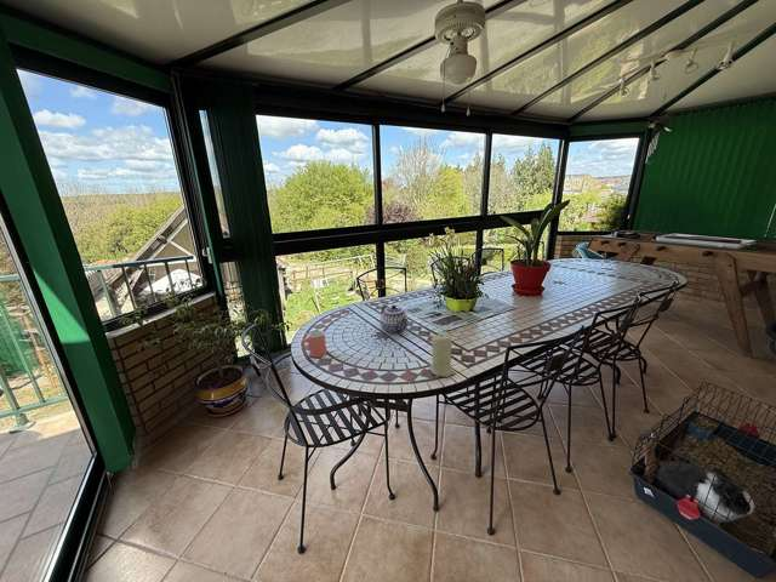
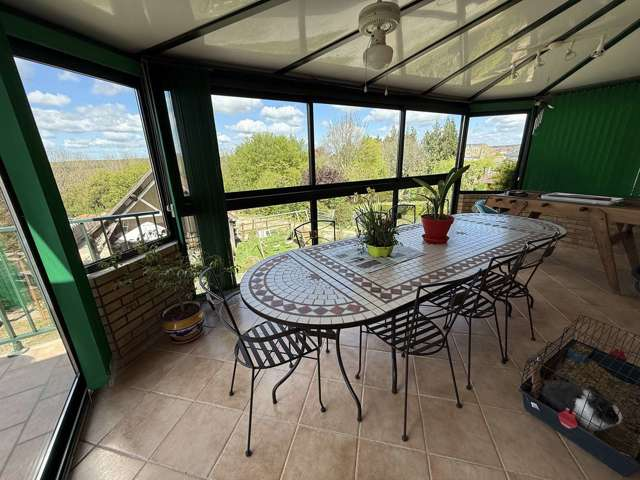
- candle (441, 352)
- cup (313, 344)
- teapot (394, 318)
